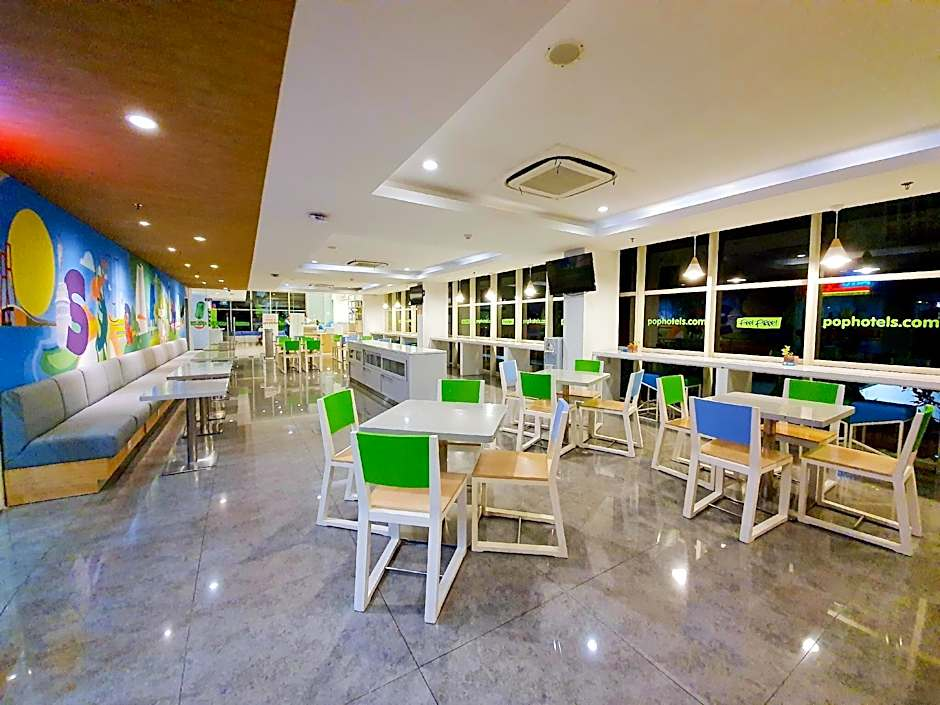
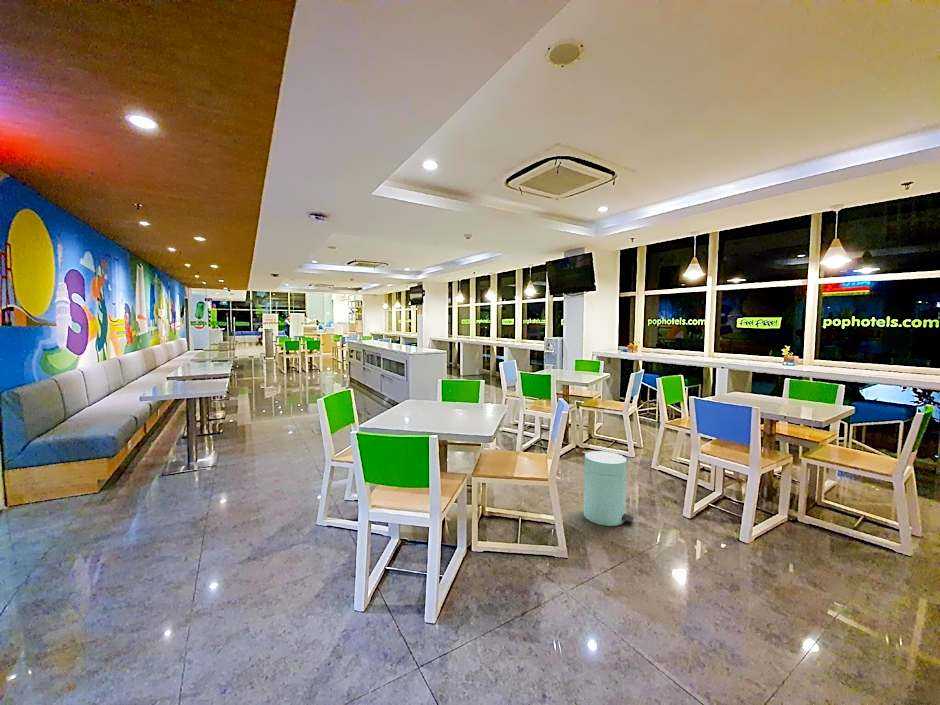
+ trash can (608, 487)
